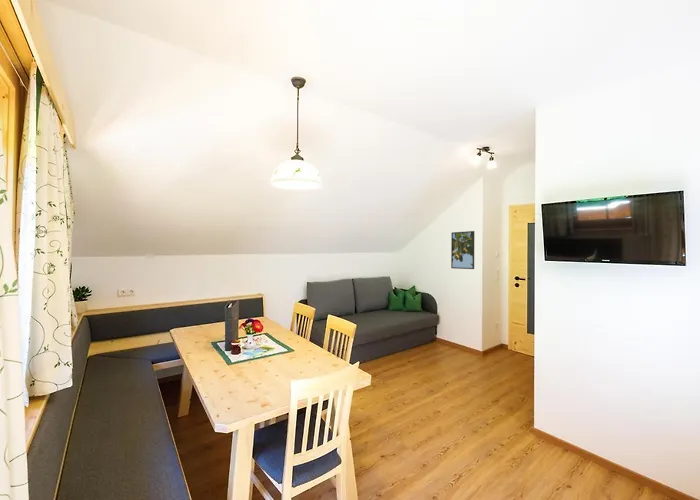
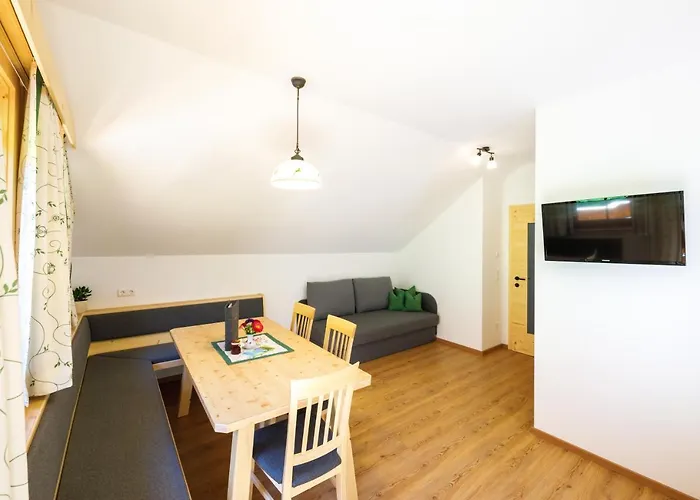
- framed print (462, 250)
